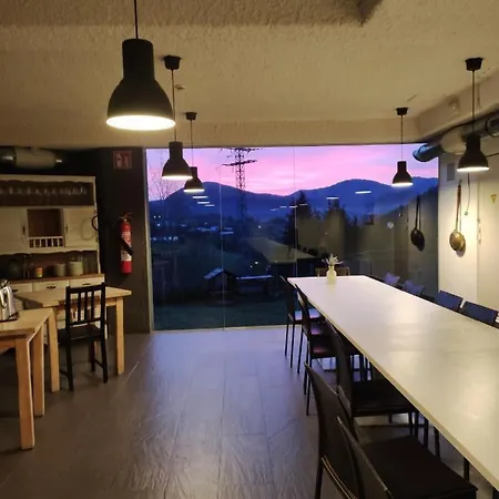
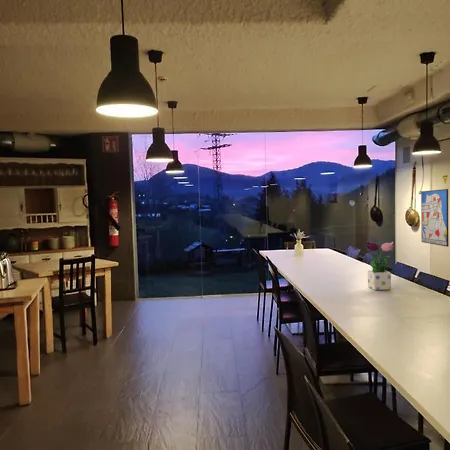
+ wall art (433, 217)
+ flower arrangement (379, 264)
